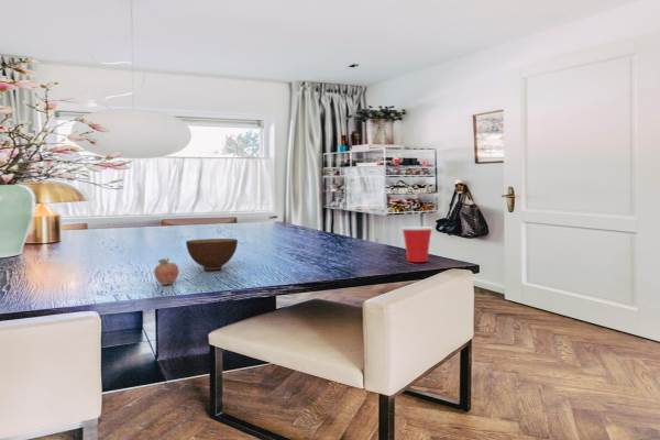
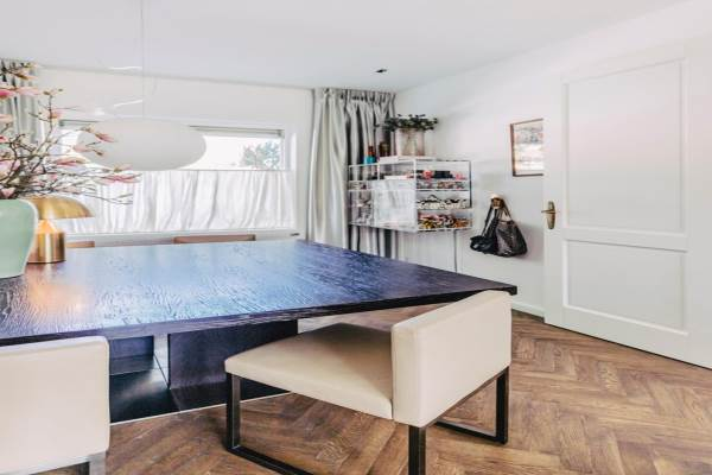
- fruit (166, 271)
- cup (417, 243)
- bowl (212, 254)
